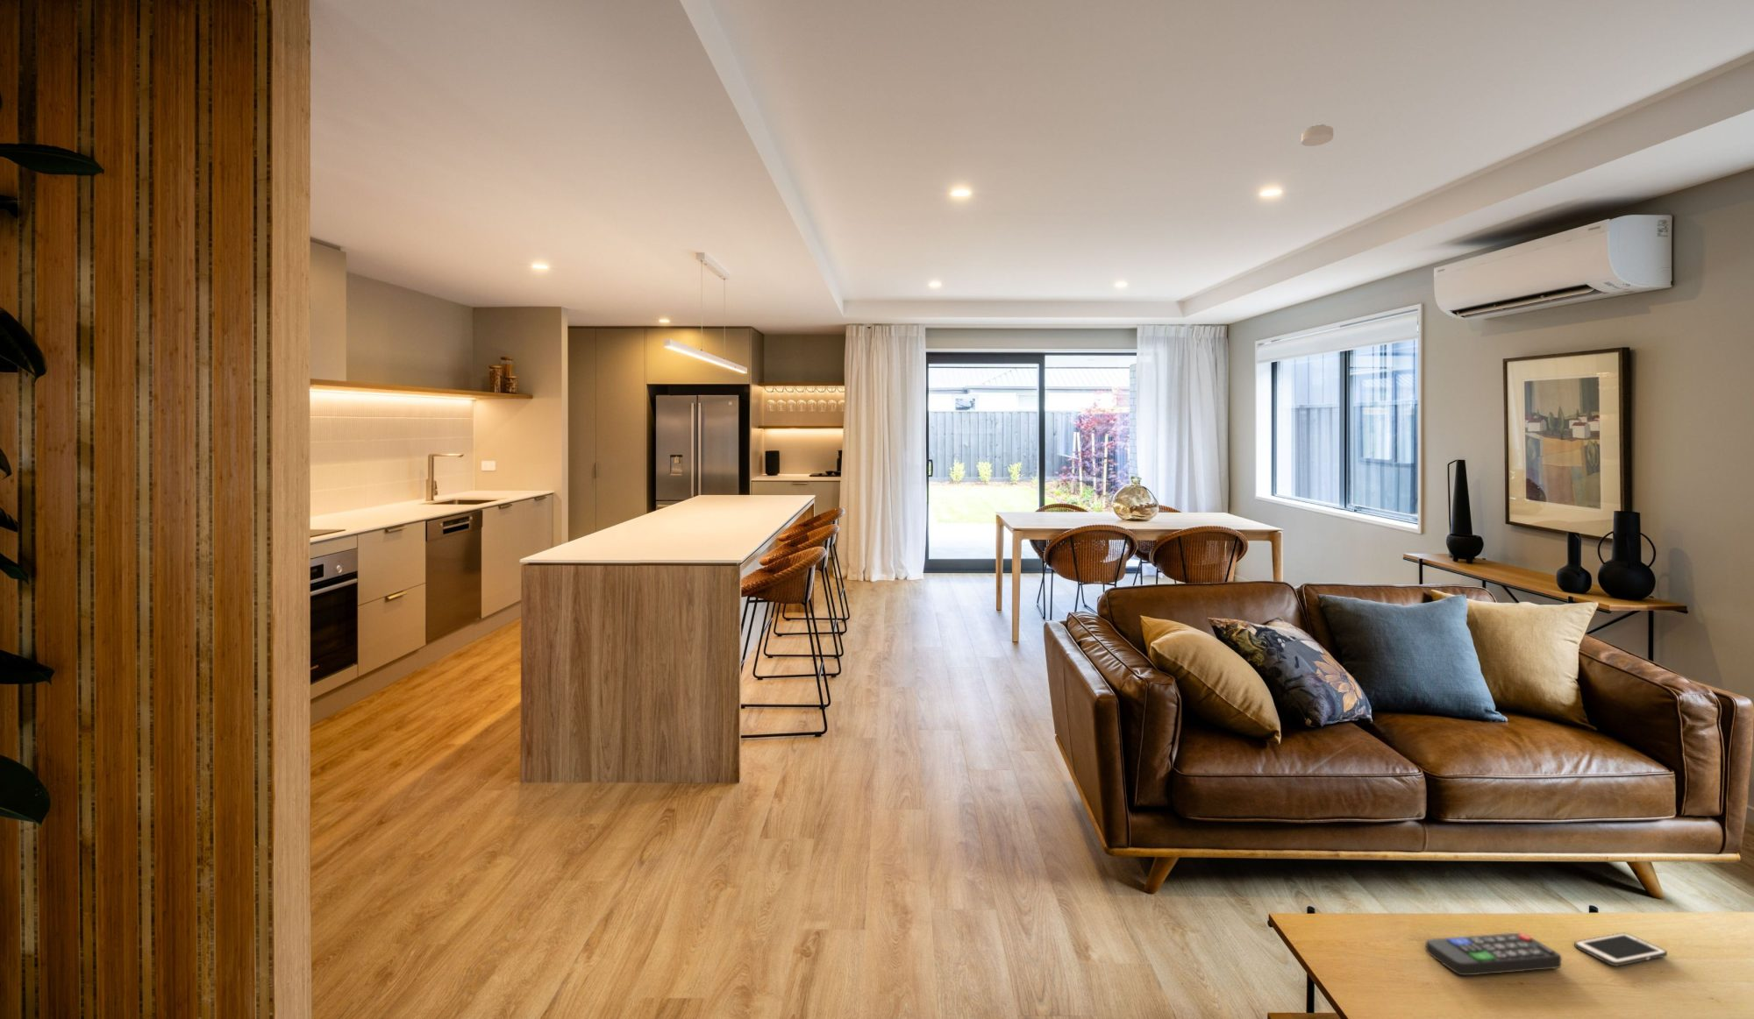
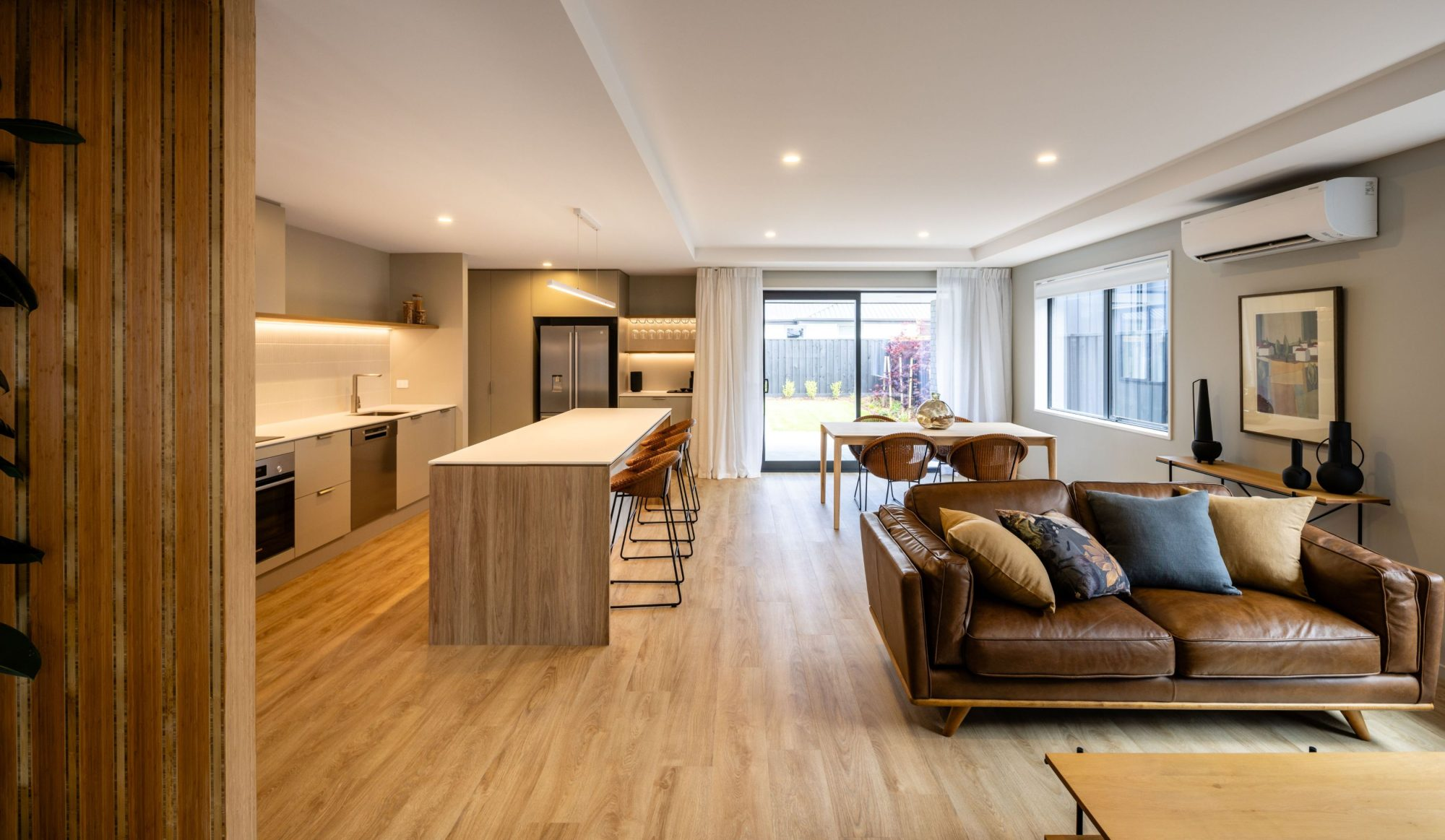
- smoke detector (1317, 133)
- remote control (1492, 952)
- cell phone (1619, 949)
